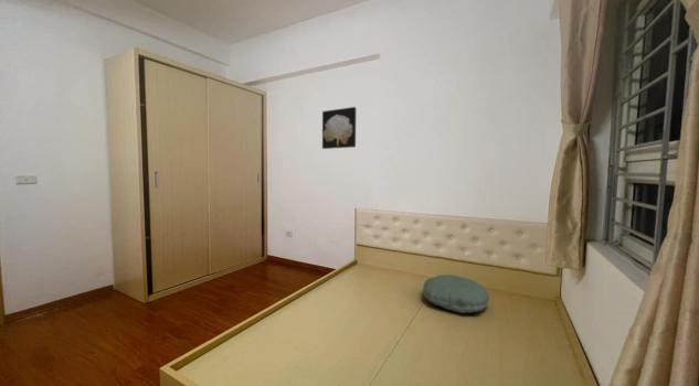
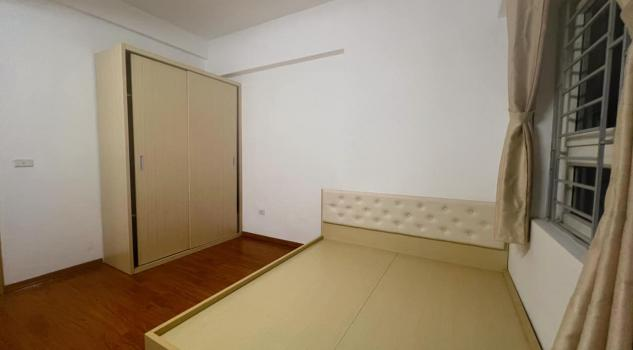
- wall art (338, 128)
- pillow (454, 291)
